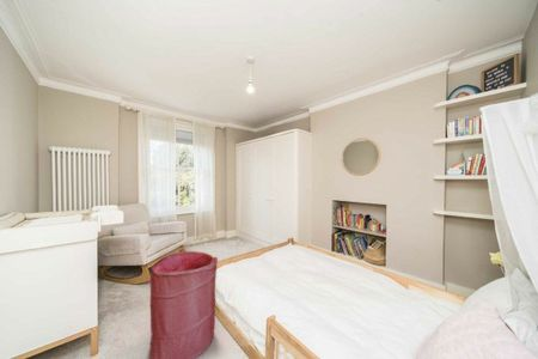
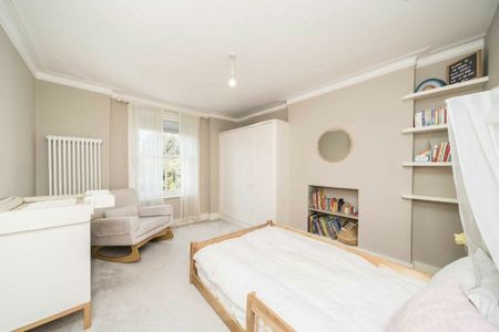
- laundry hamper (185, 298)
